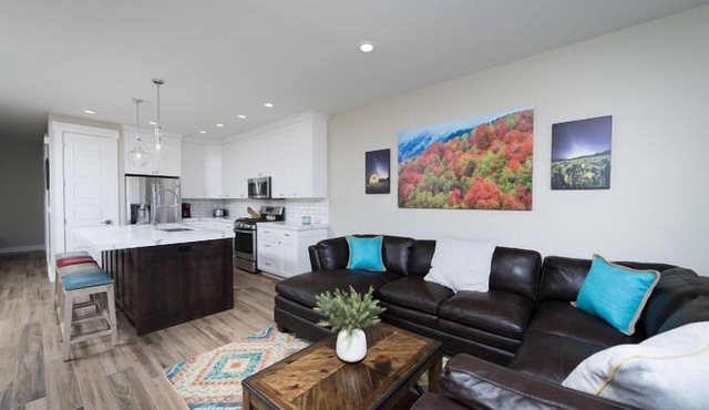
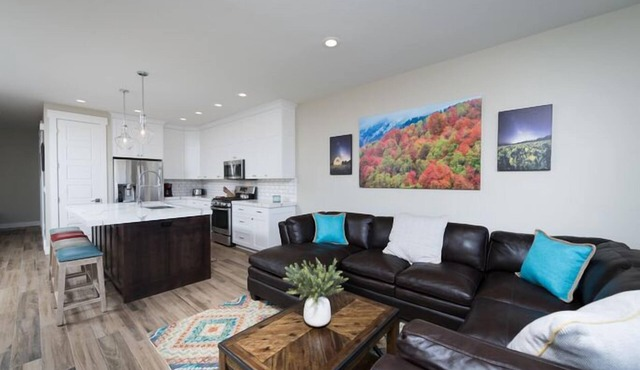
- apple (382, 362)
